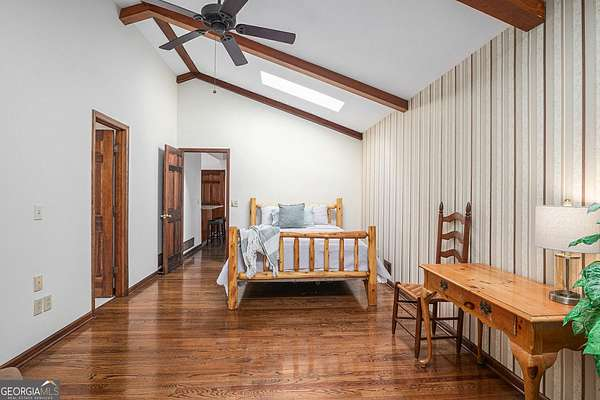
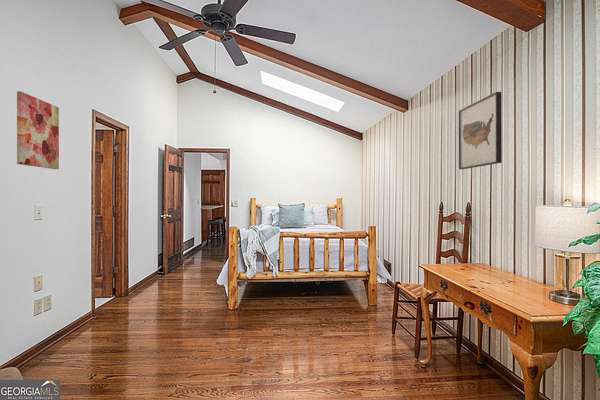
+ wall art (39, 133)
+ wall art (478, 134)
